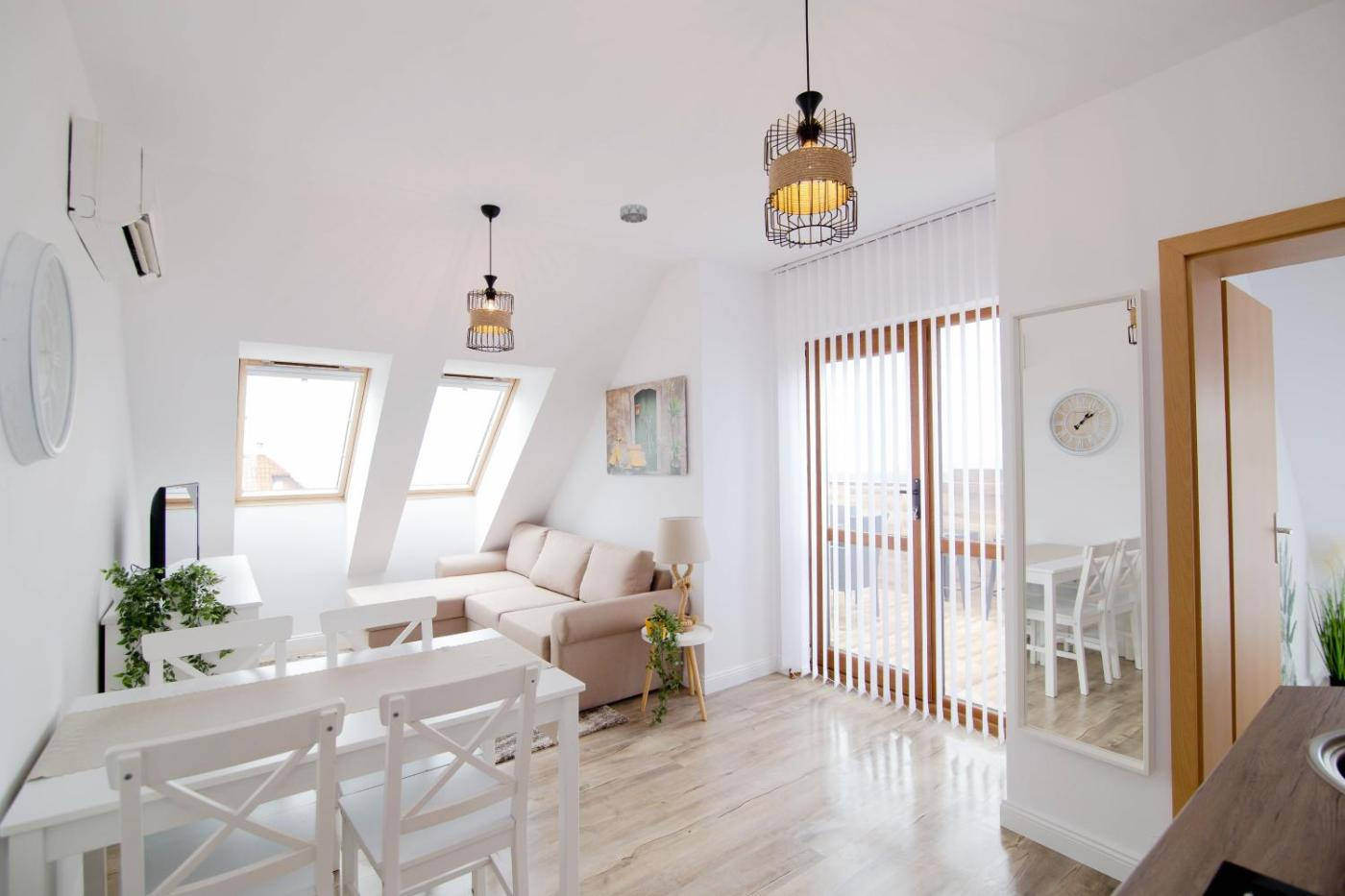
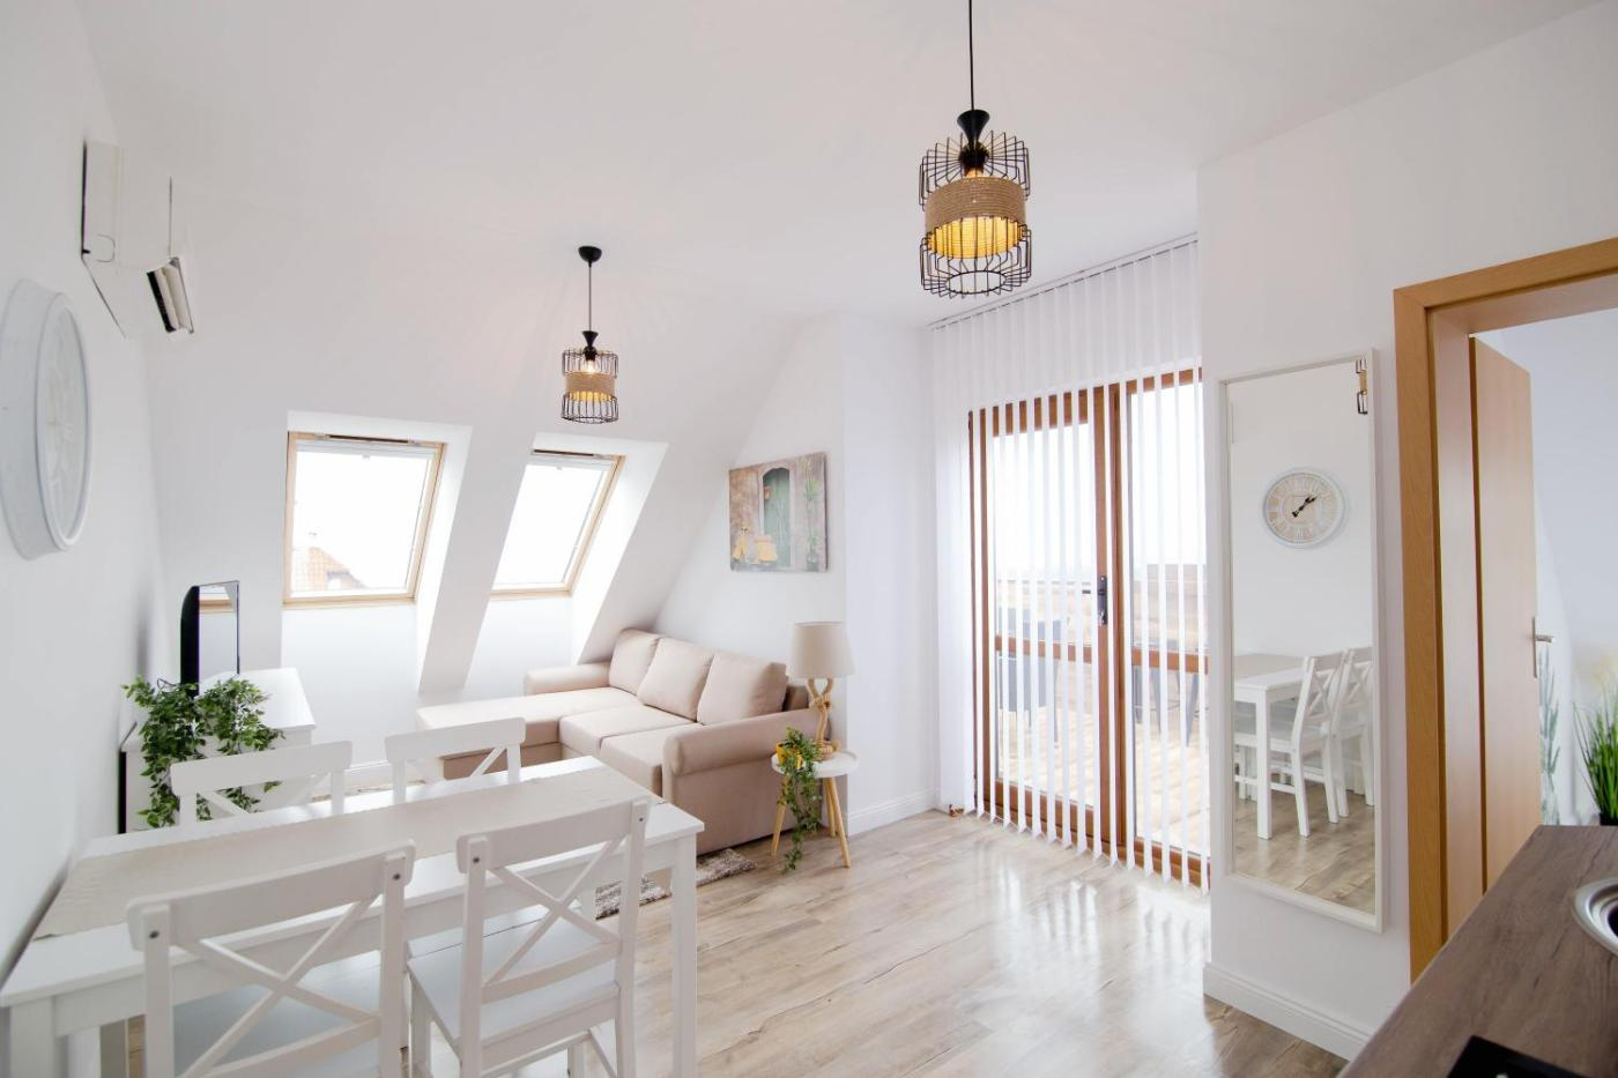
- smoke detector (633, 212)
